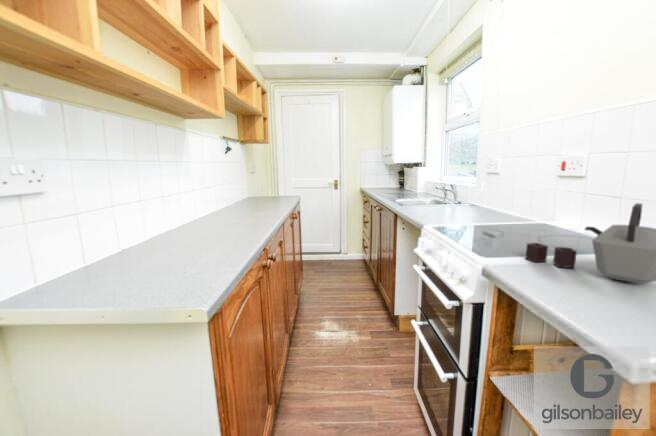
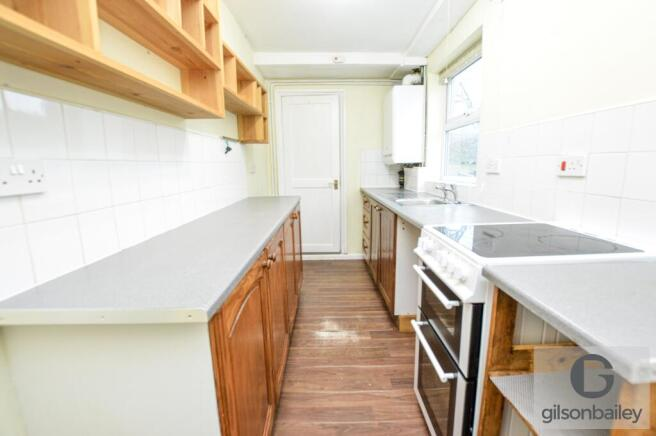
- kettle (593, 239)
